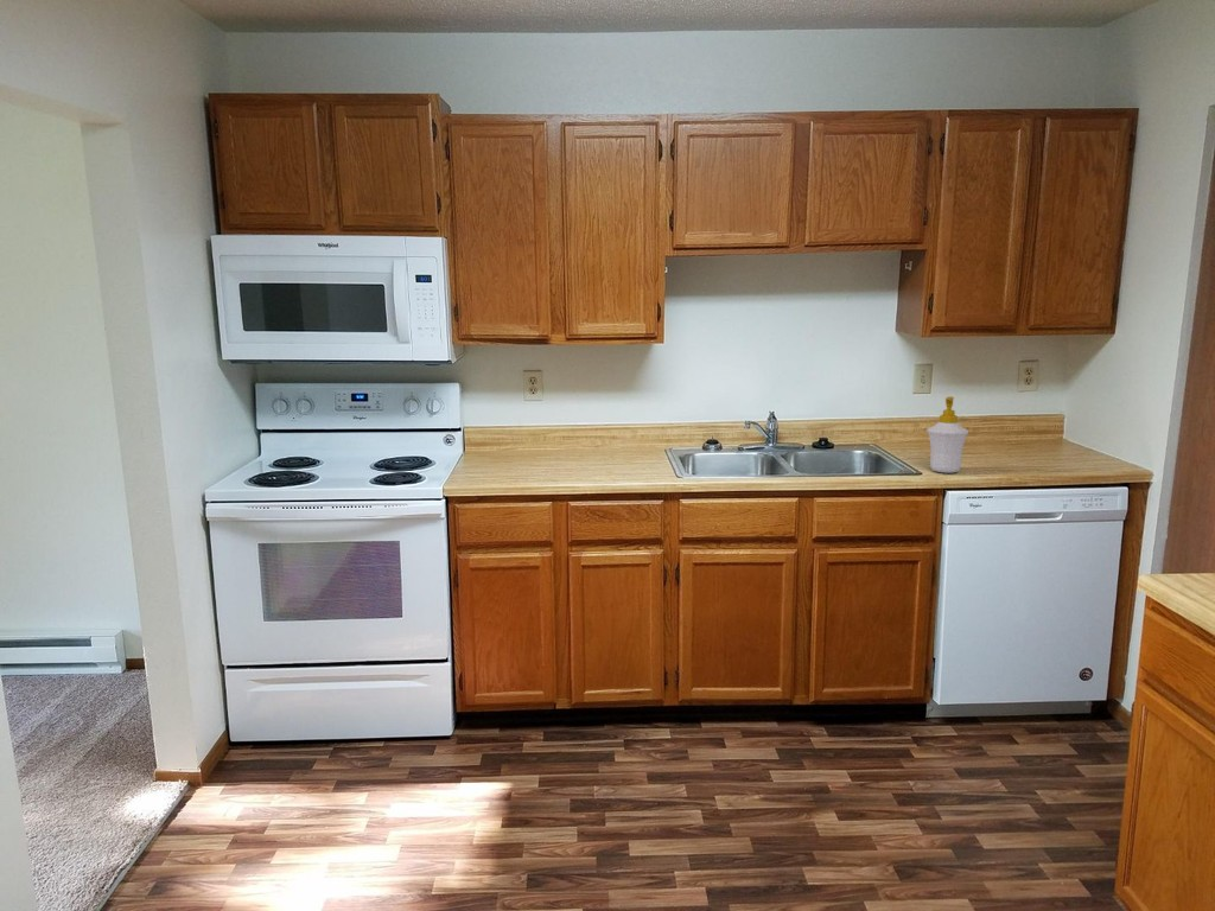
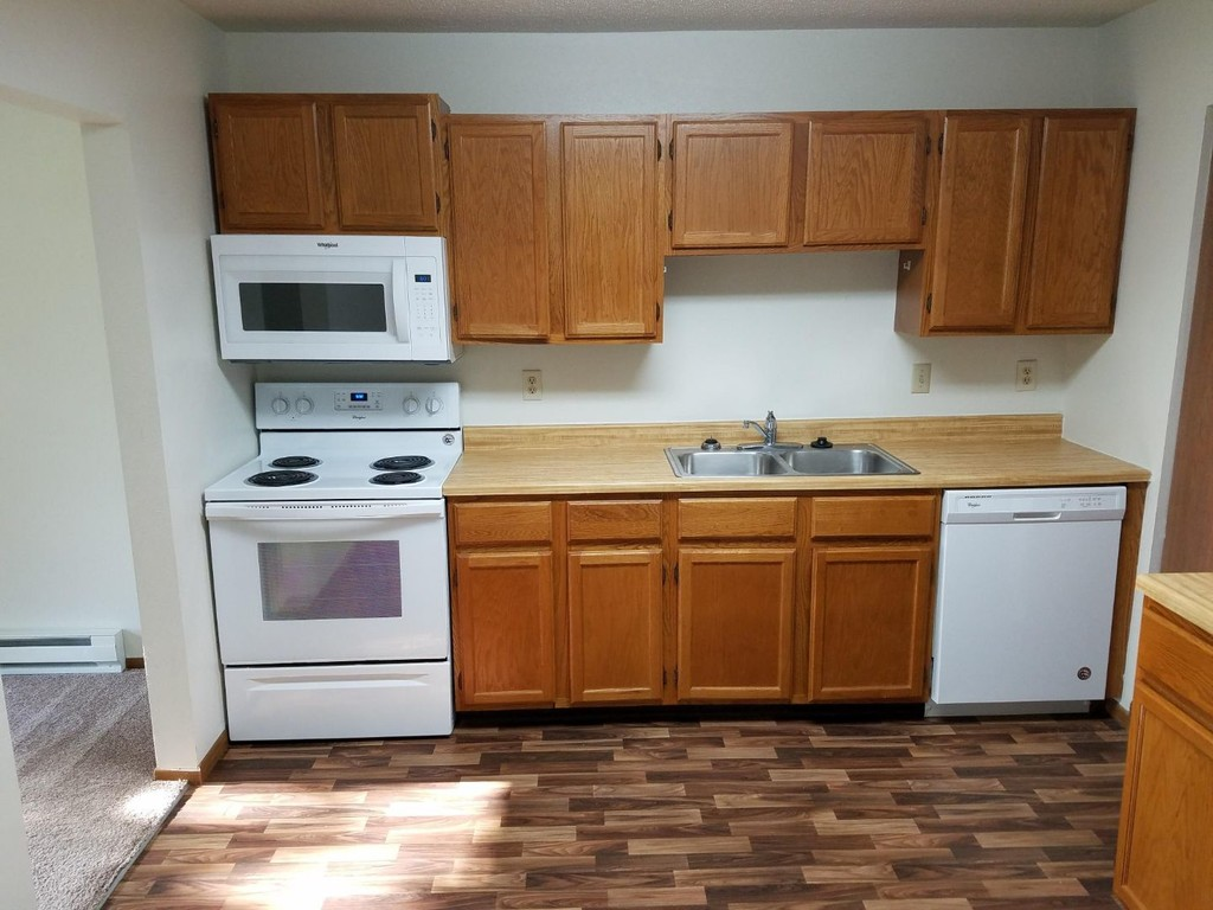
- soap bottle (947, 434)
